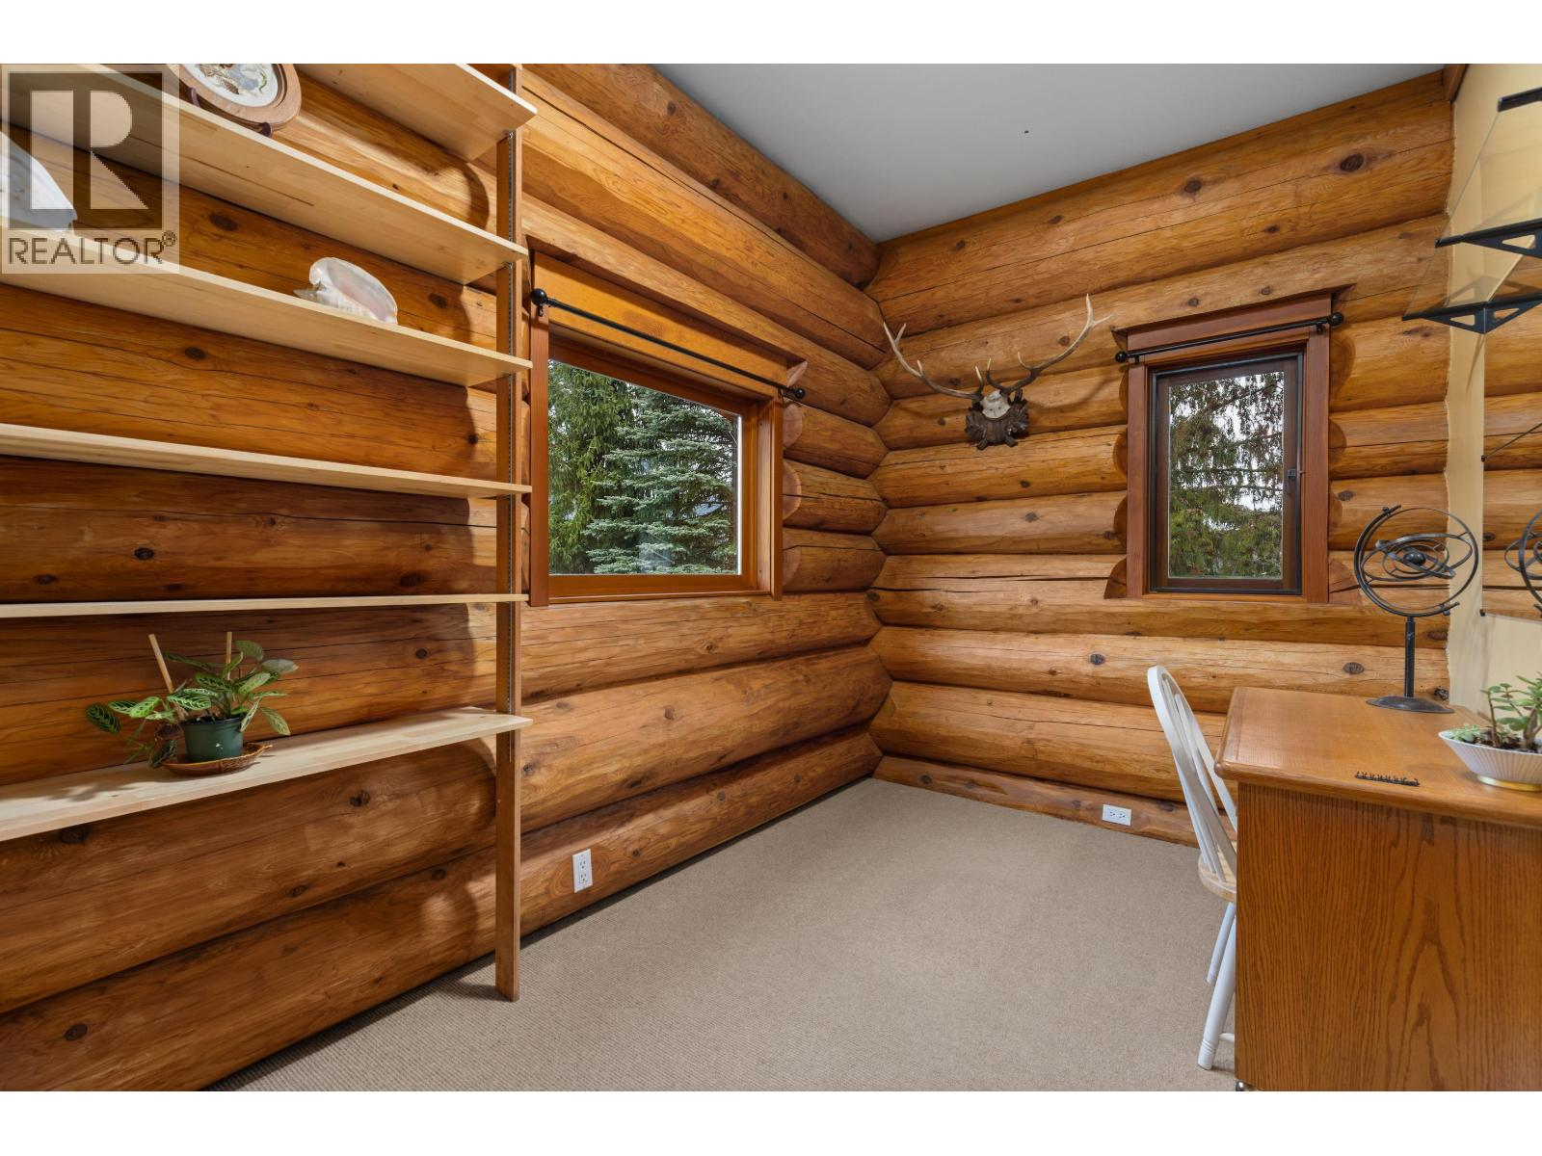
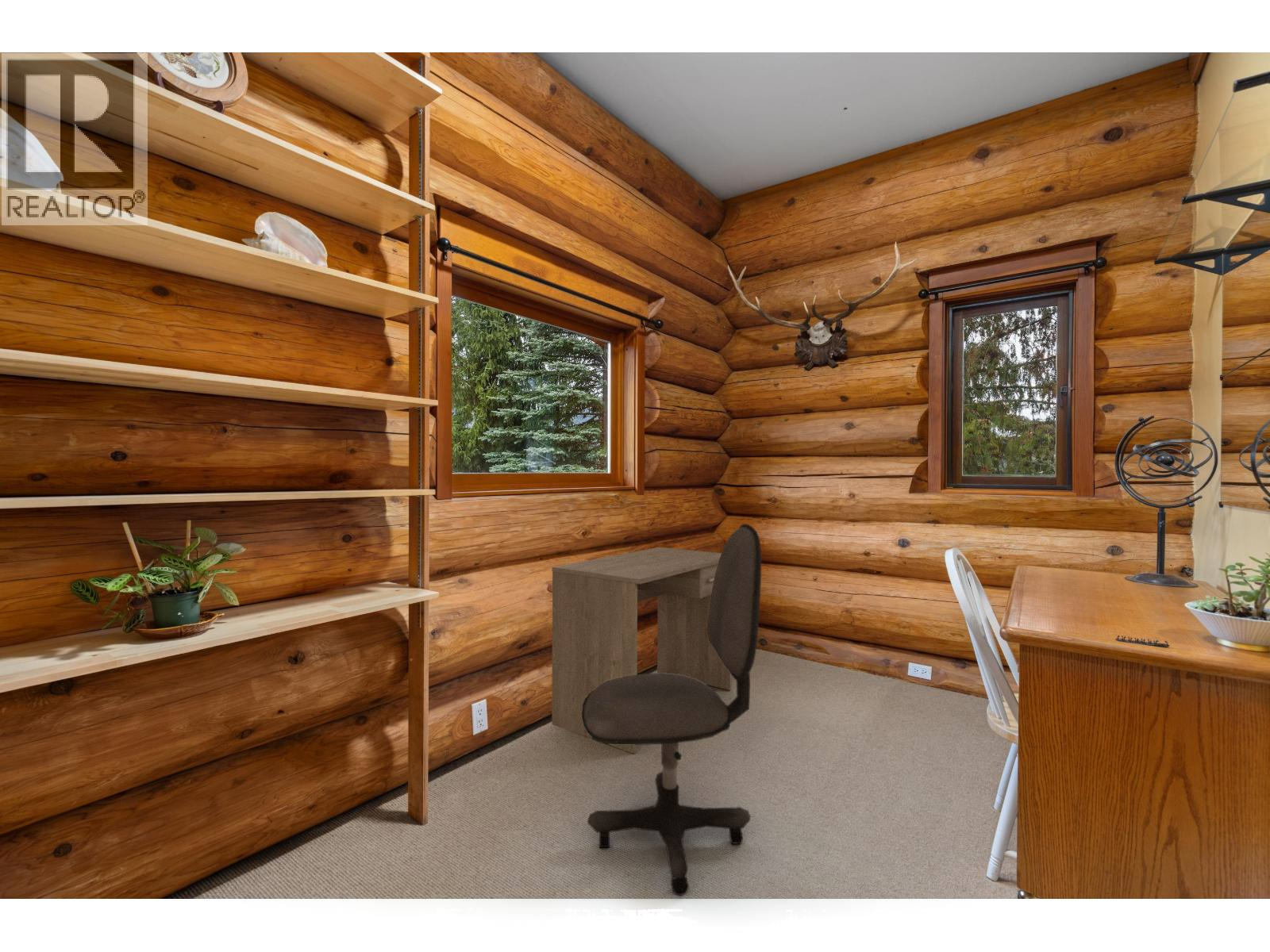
+ desk (657, 633)
+ office chair (668, 684)
